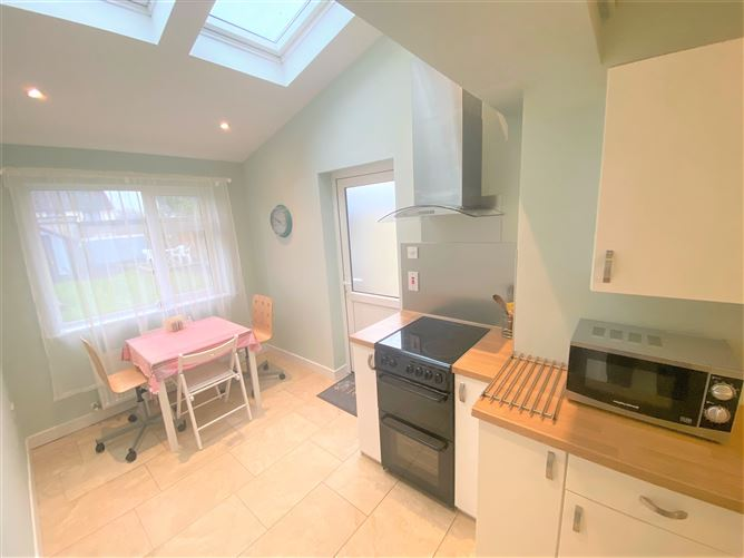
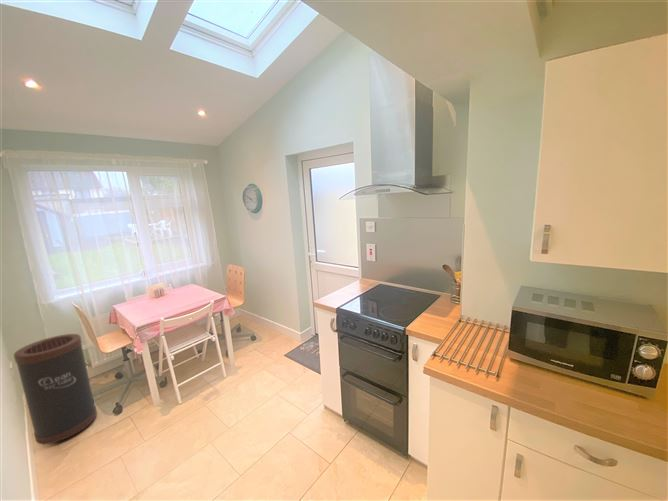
+ trash can (59, 386)
